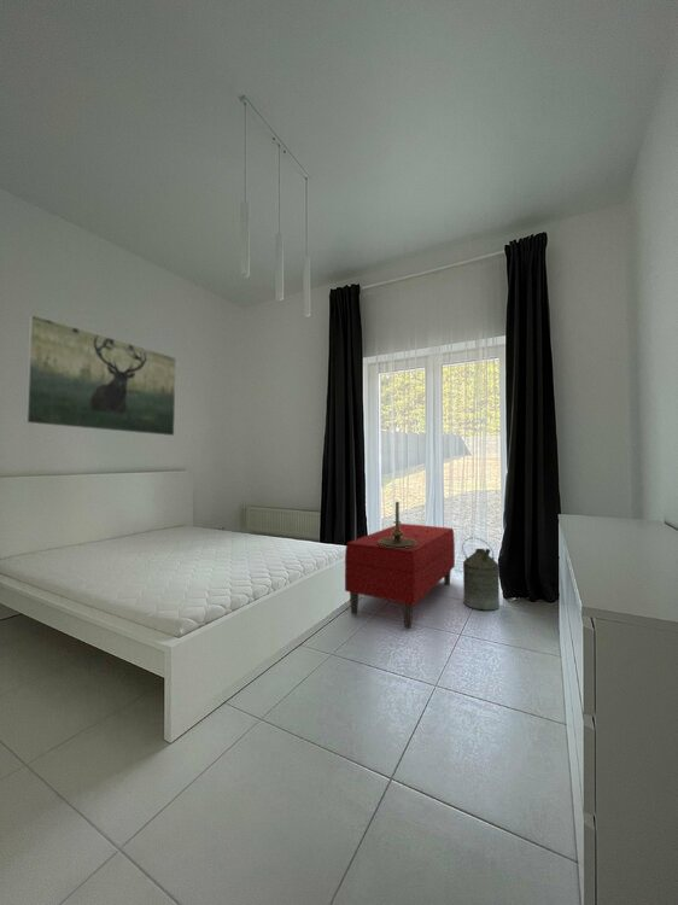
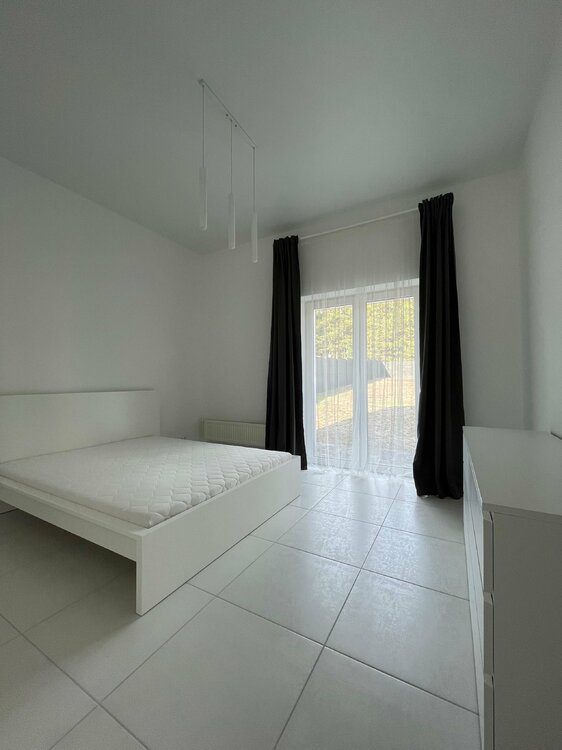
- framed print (112, 385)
- candle holder (397, 522)
- bench (405, 566)
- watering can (480, 571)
